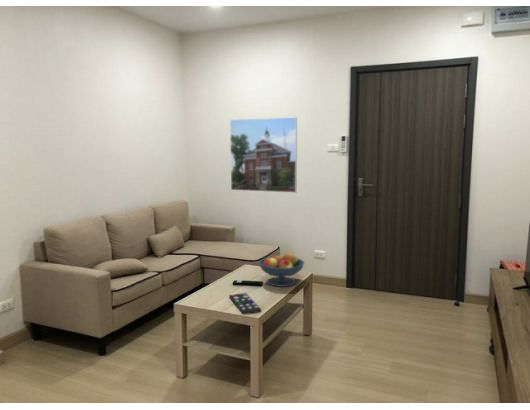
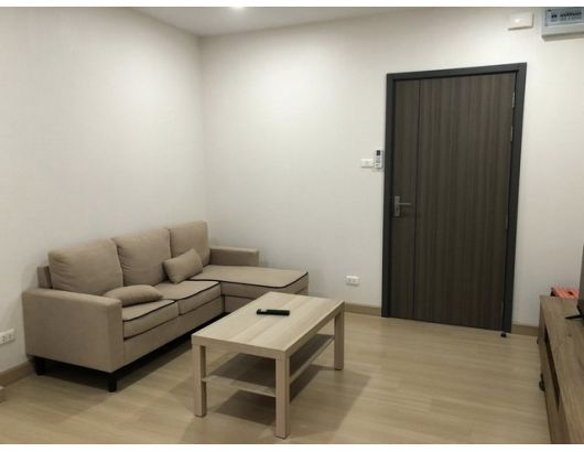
- fruit bowl (281, 268)
- remote control (244, 302)
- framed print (262, 155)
